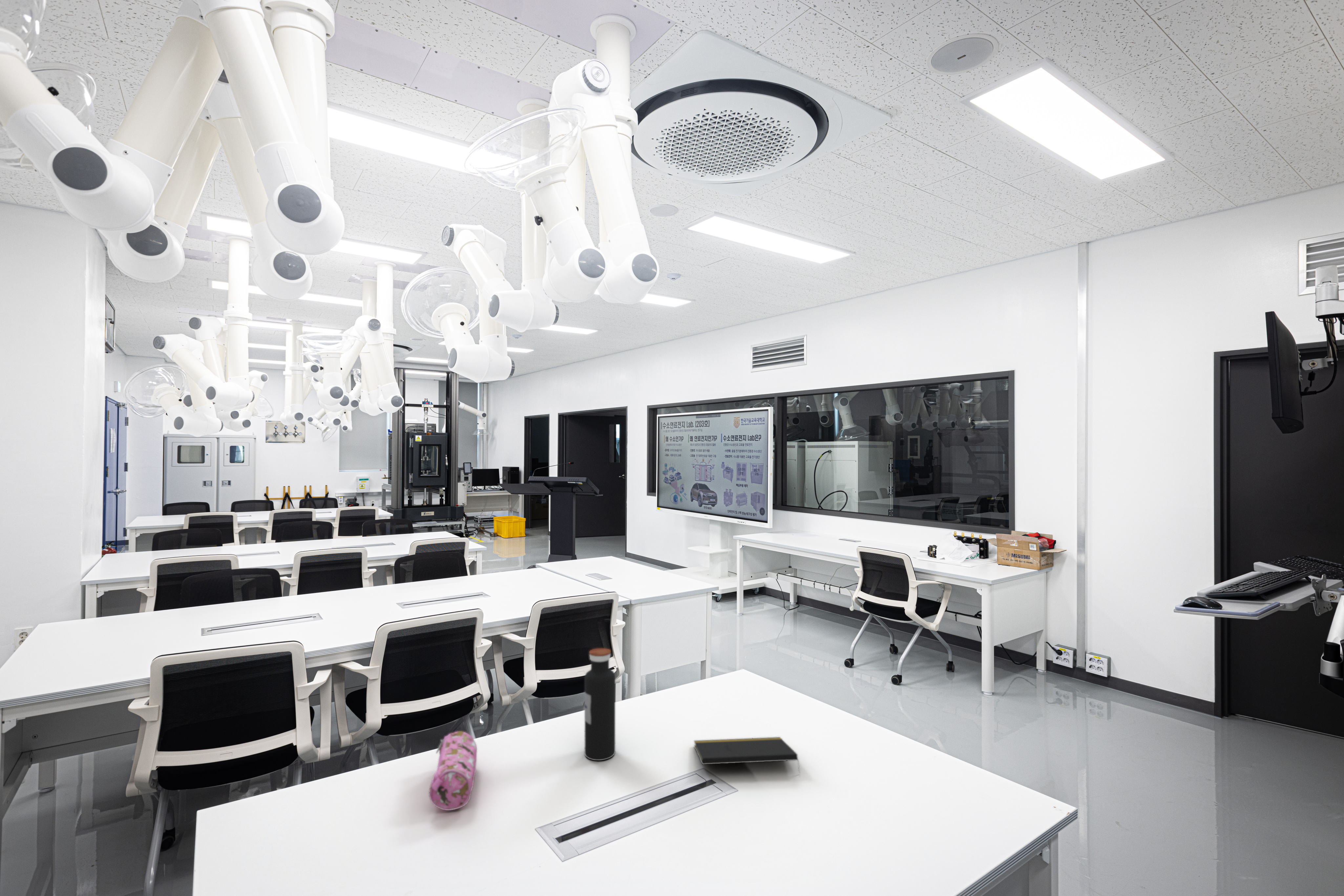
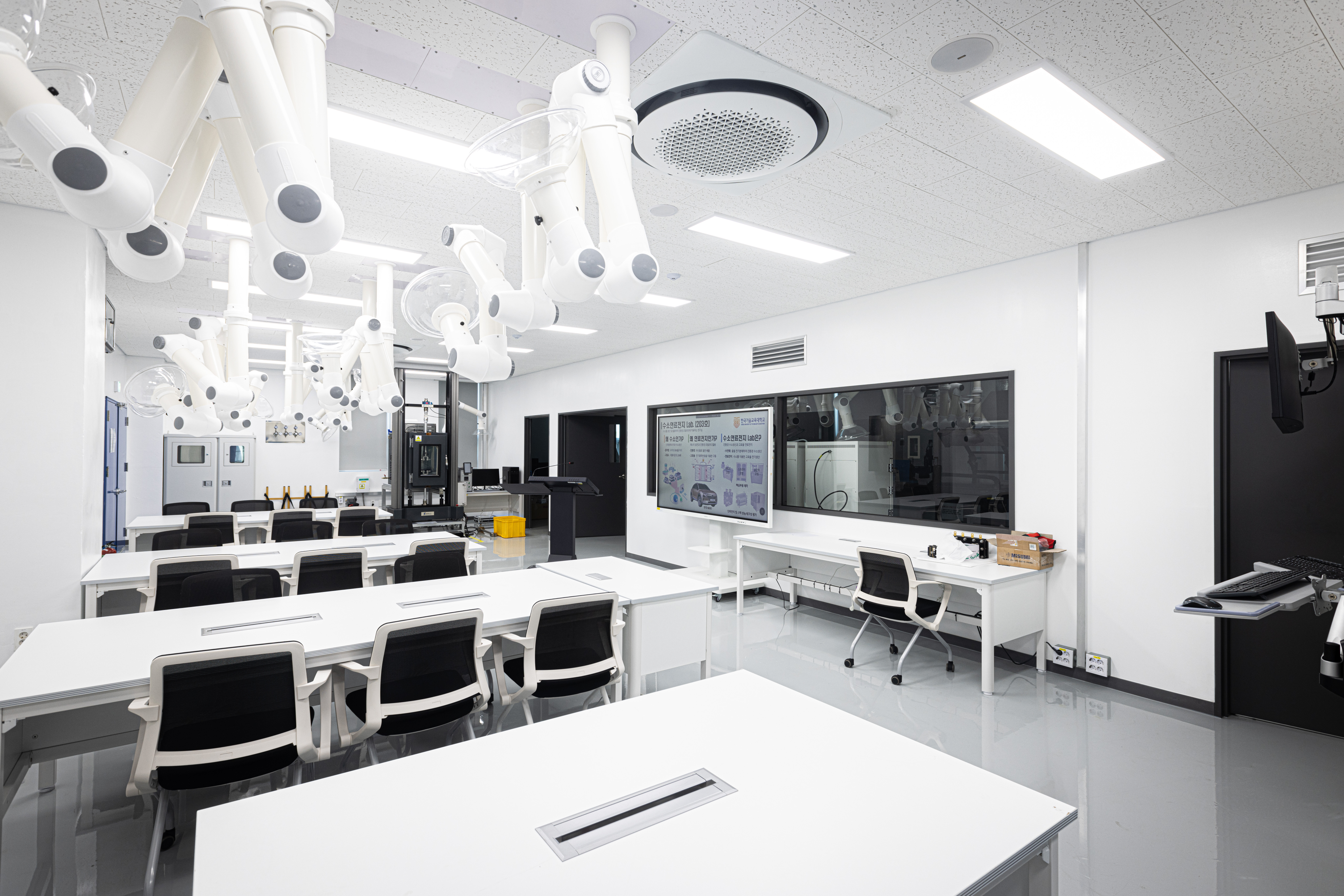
- water bottle (600, 702)
- pencil case (454, 768)
- notepad (743, 750)
